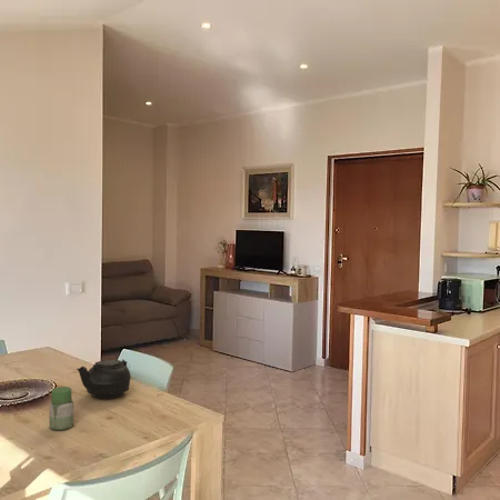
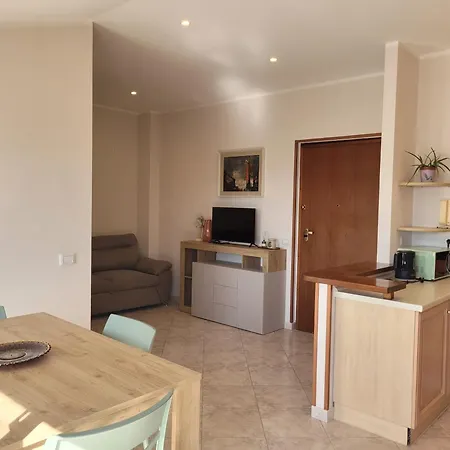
- teapot (103, 379)
- jar (61, 407)
